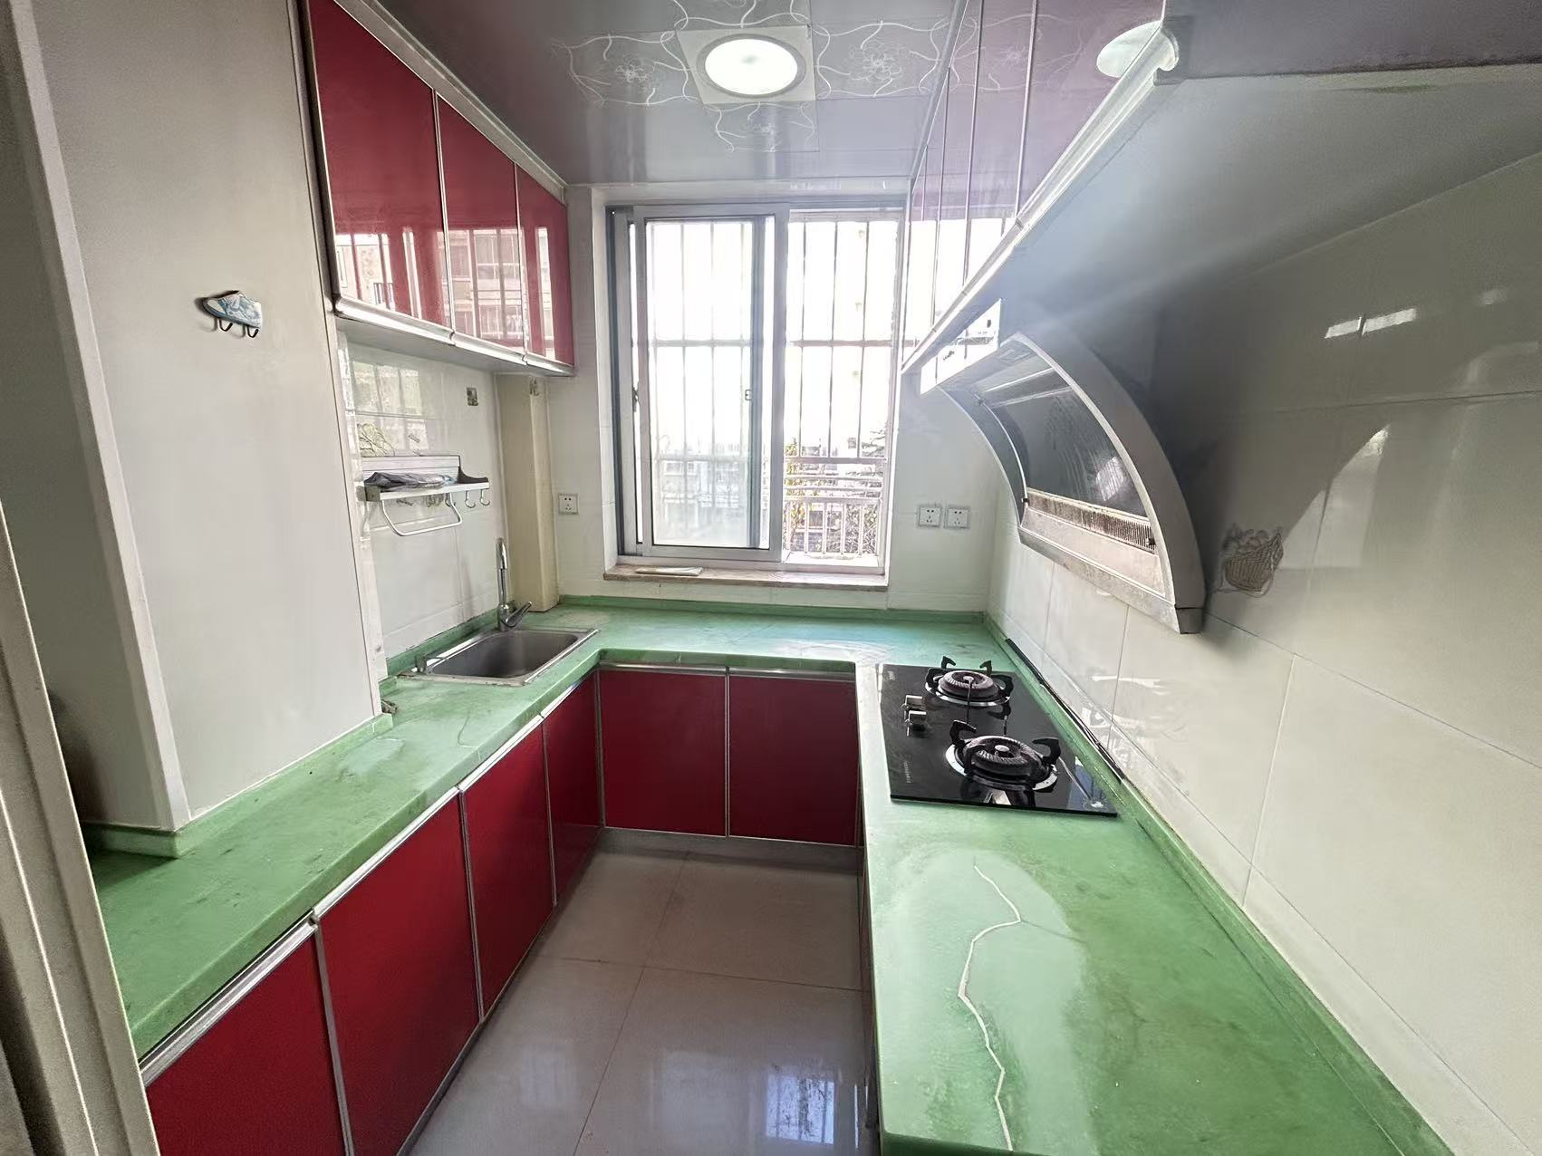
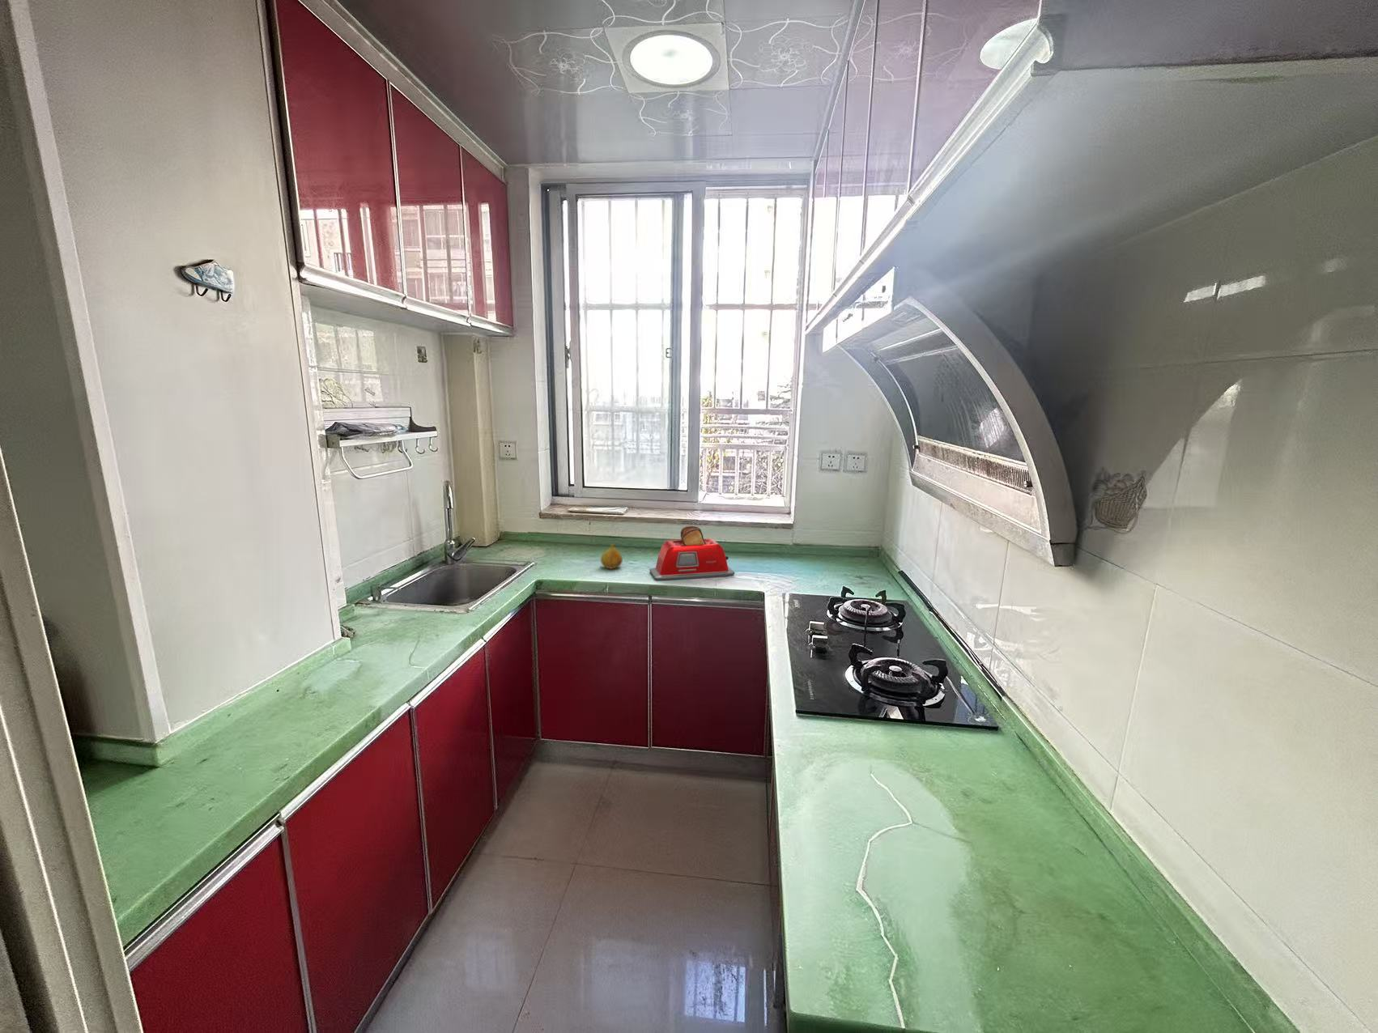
+ toaster (691, 550)
+ fruit (611, 556)
